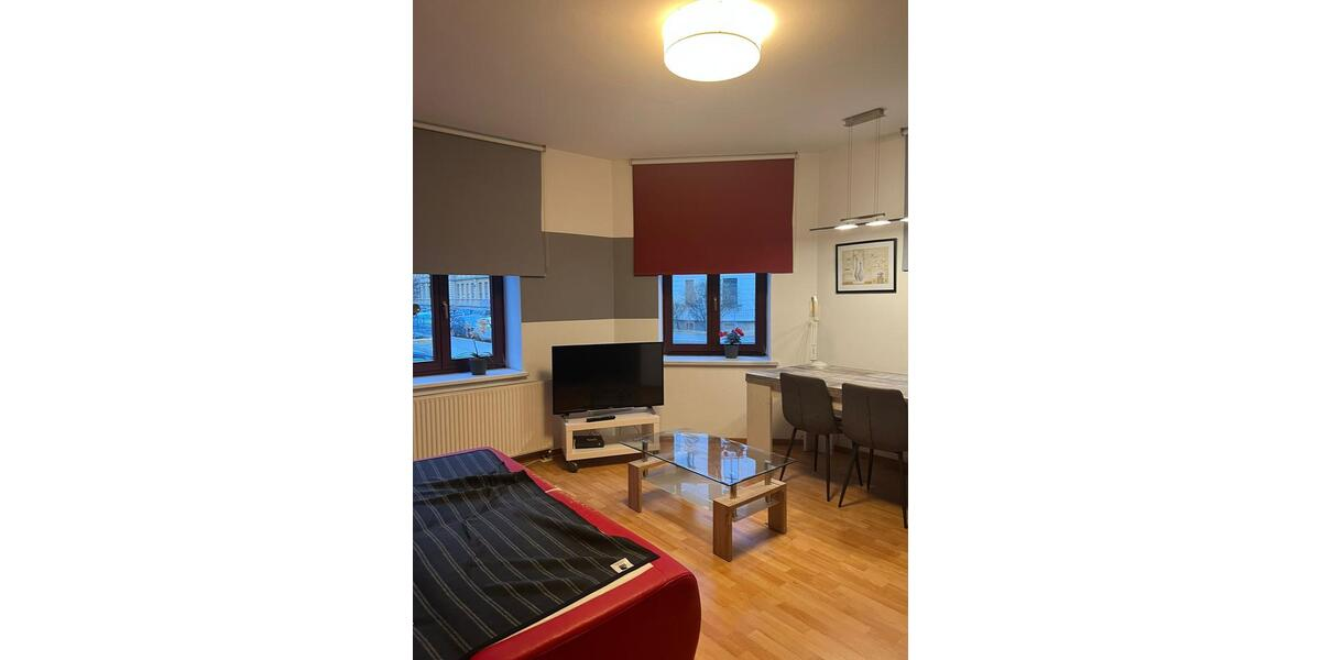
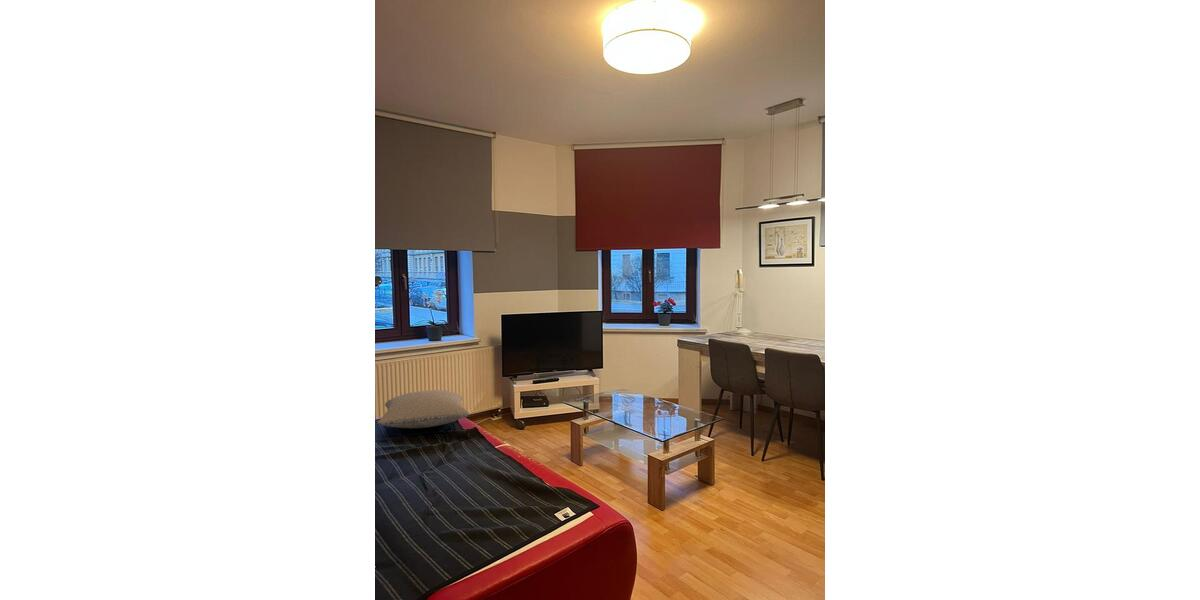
+ pillow (425, 409)
